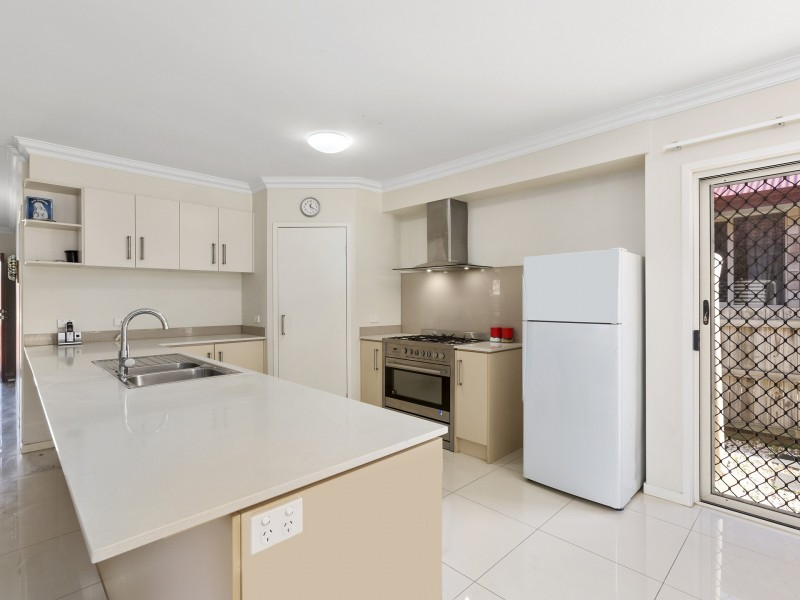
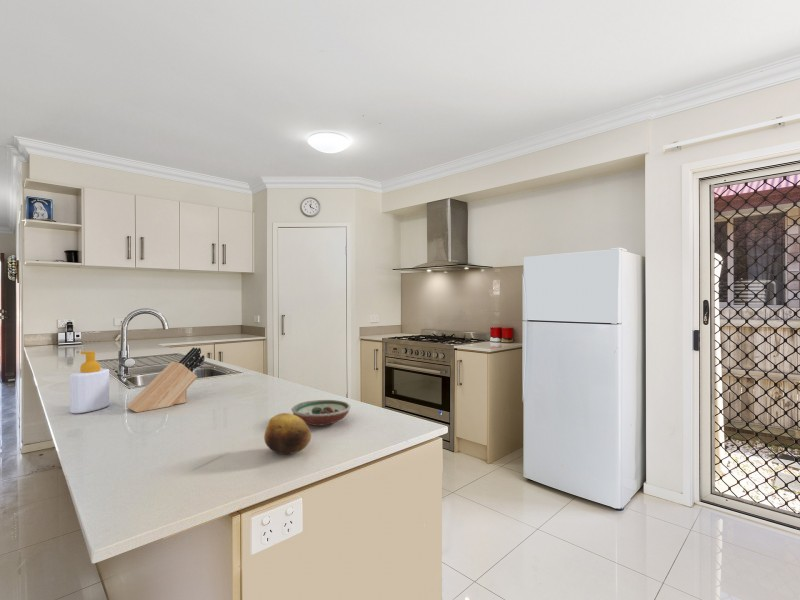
+ soap bottle (90, 380)
+ decorative bowl (321, 414)
+ fruit (286, 432)
+ knife block (168, 376)
